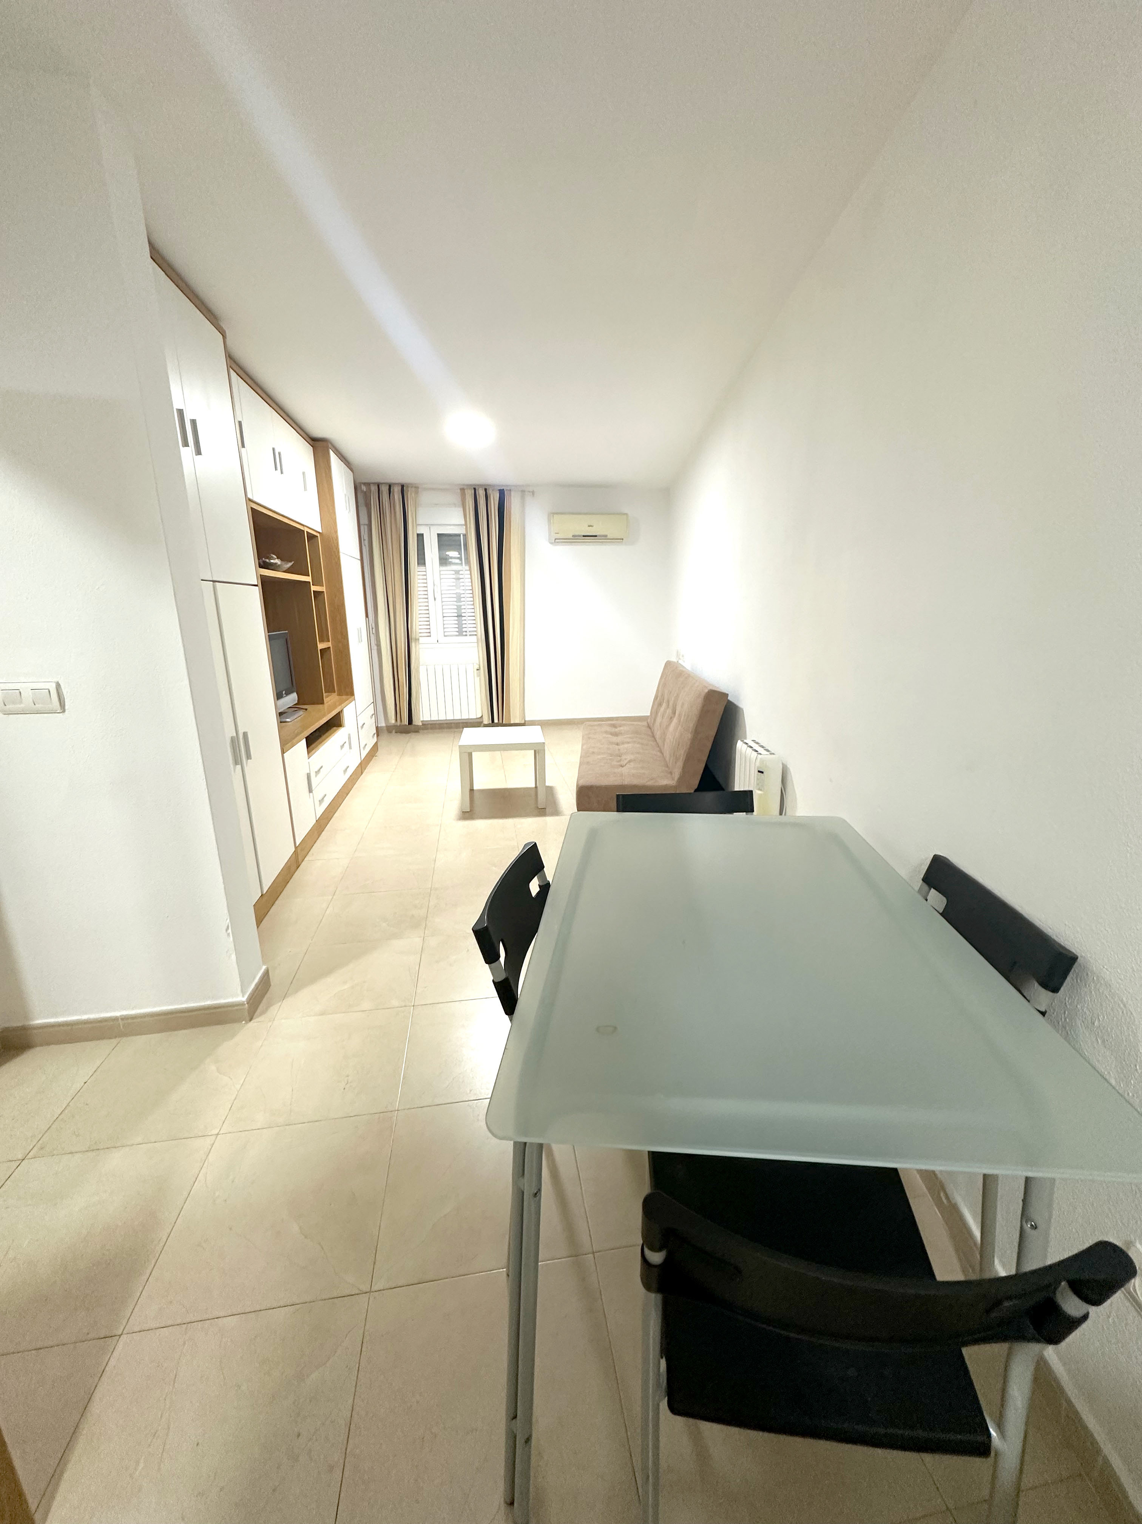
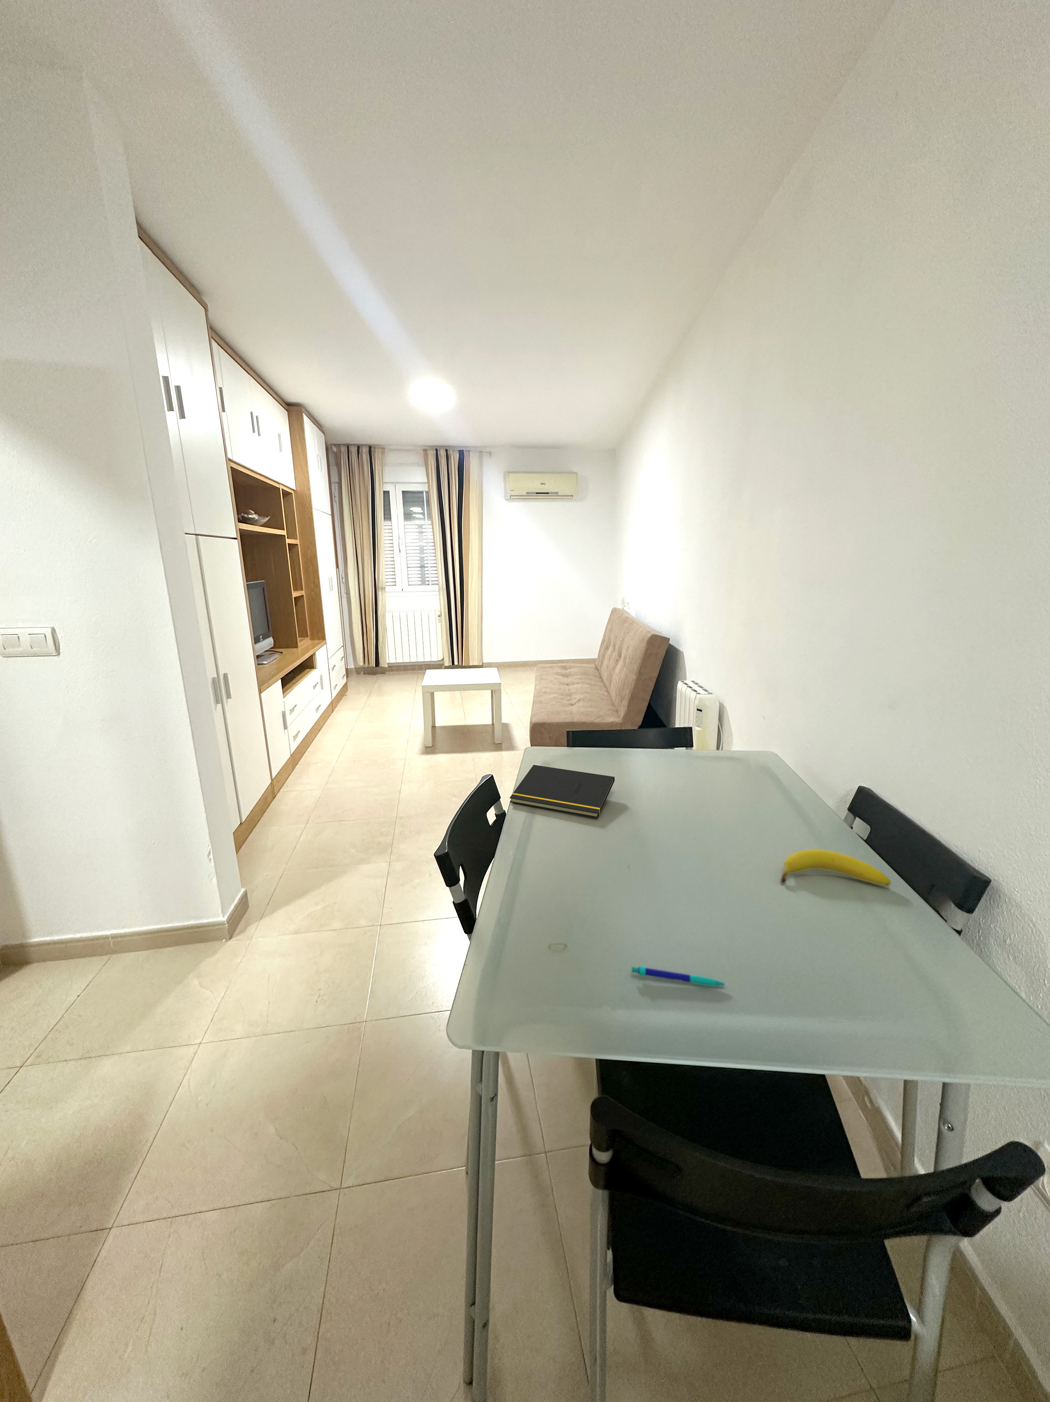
+ fruit (831, 867)
+ notepad (562, 789)
+ pen (678, 977)
